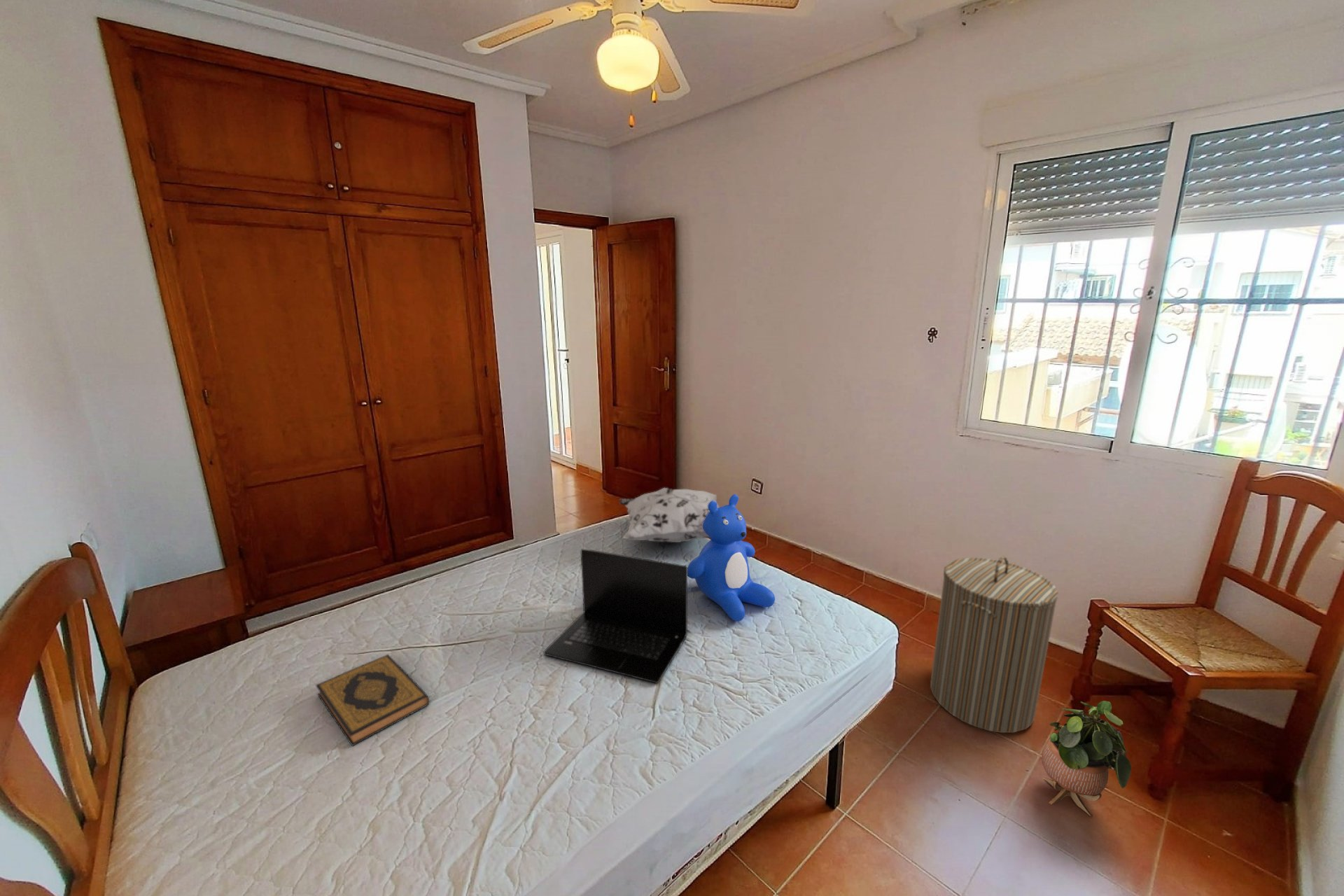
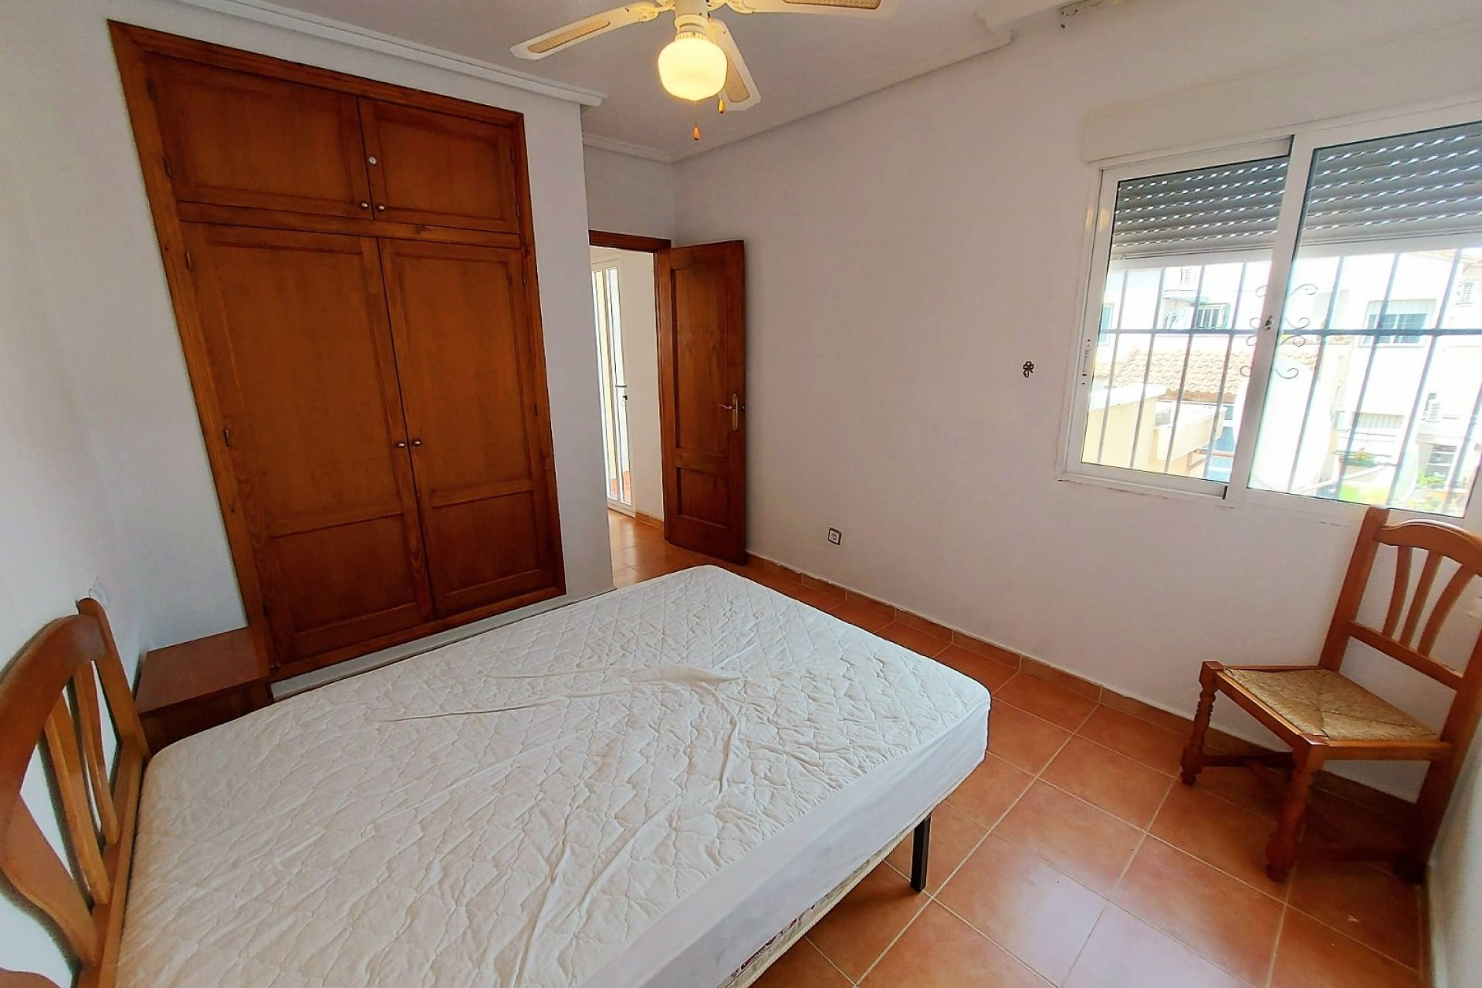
- potted plant (1086, 754)
- laundry hamper (990, 631)
- laptop (615, 610)
- hardback book (372, 694)
- teddy bear (734, 553)
- decorative pillow (675, 514)
